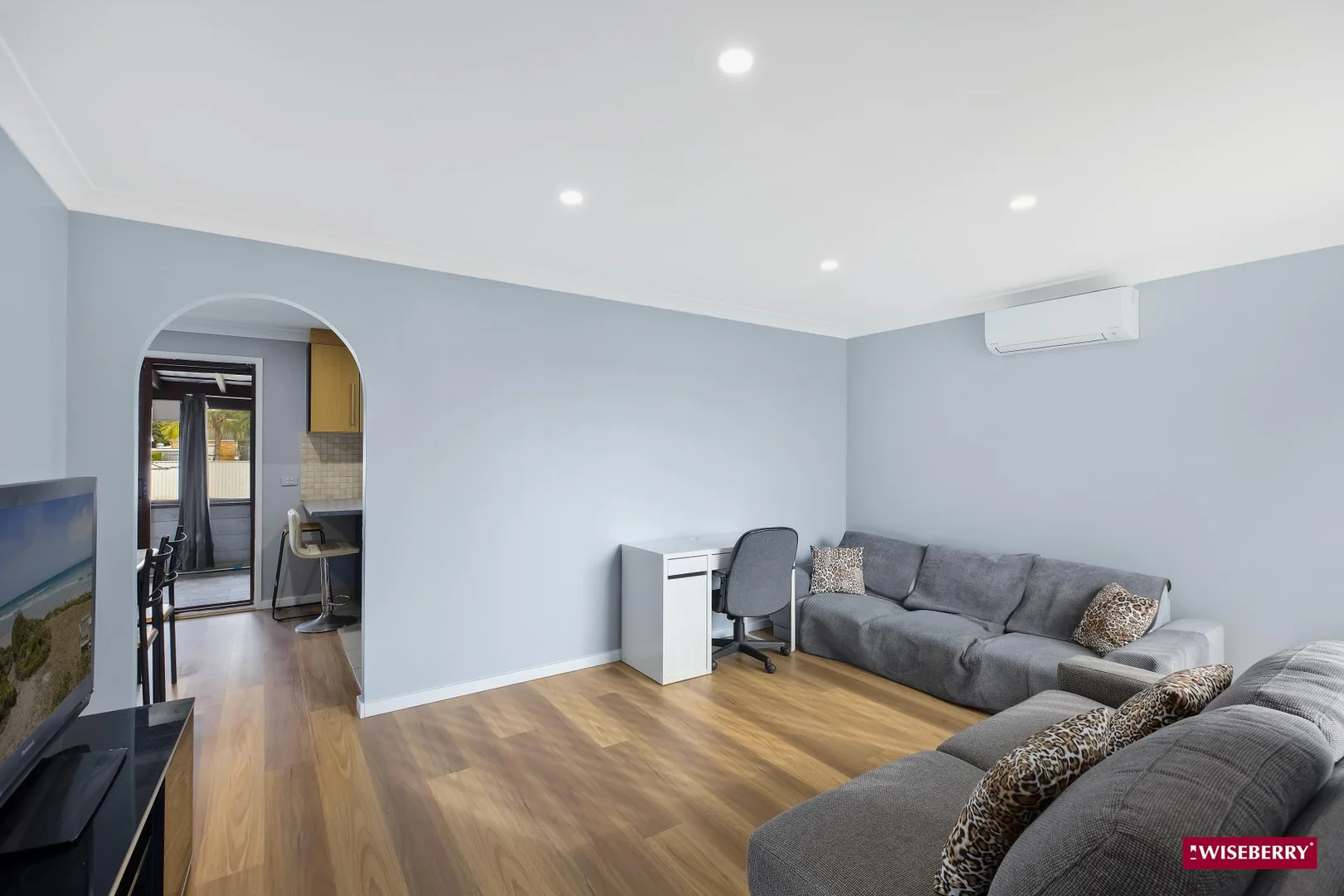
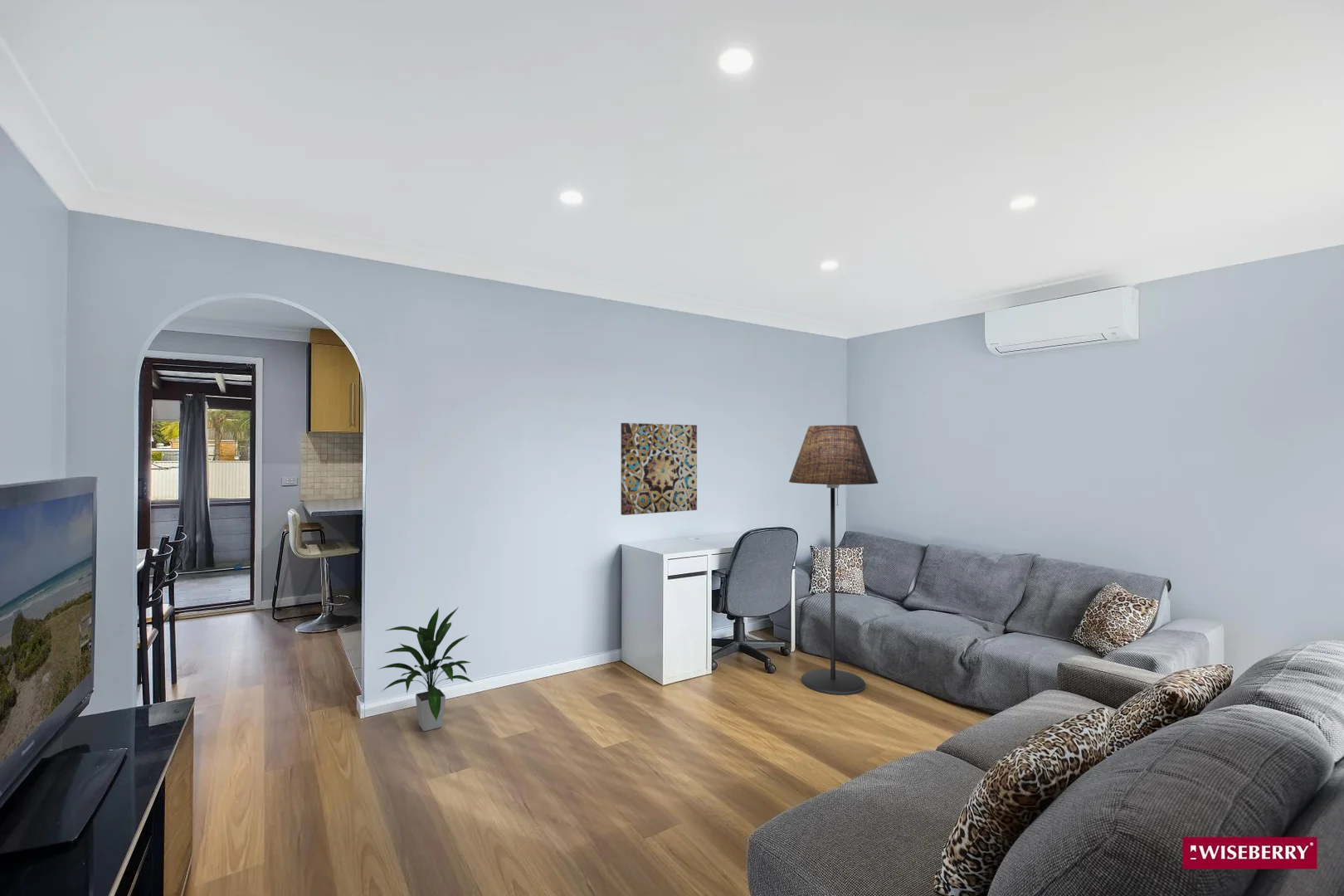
+ indoor plant (429, 669)
+ floor lamp (832, 554)
+ wall art (660, 468)
